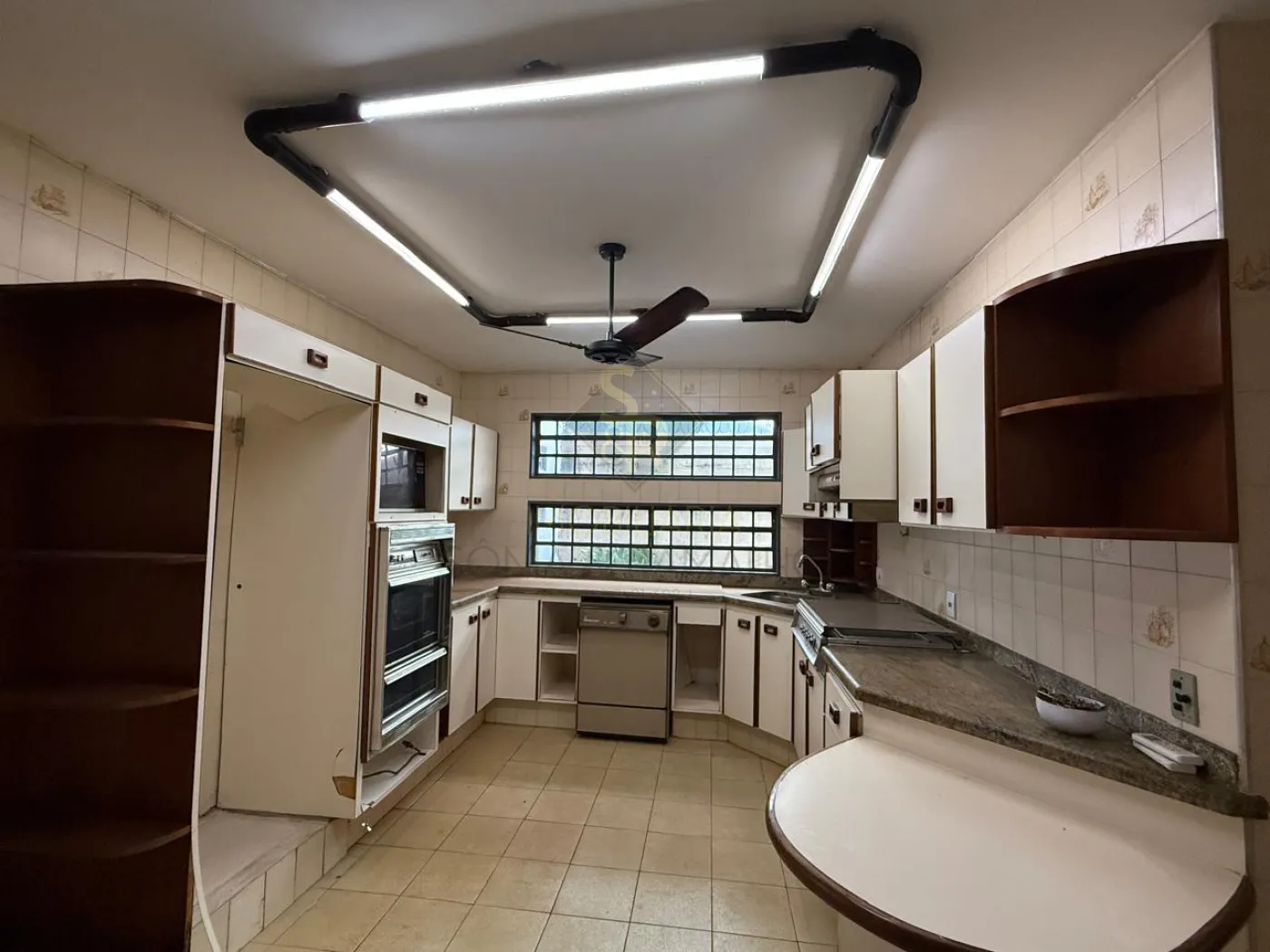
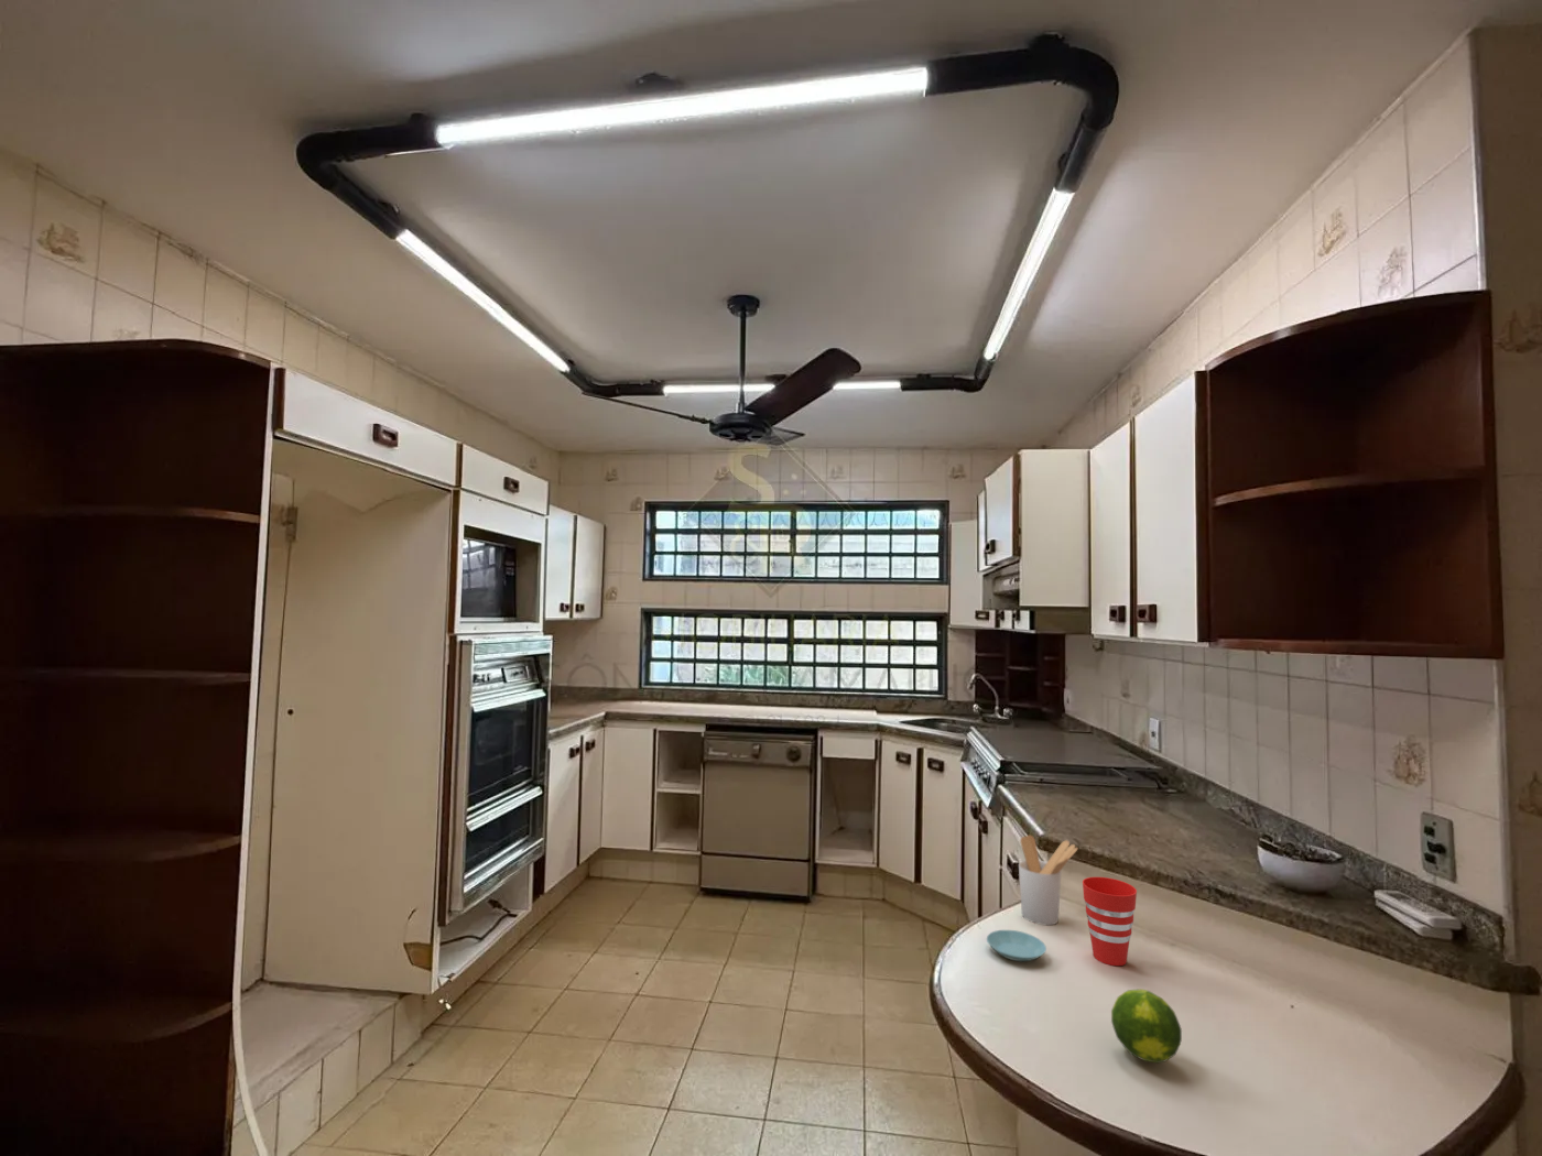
+ utensil holder (1049, 879)
+ saucer (1015, 948)
+ cup (1109, 922)
+ fruit (1145, 1025)
